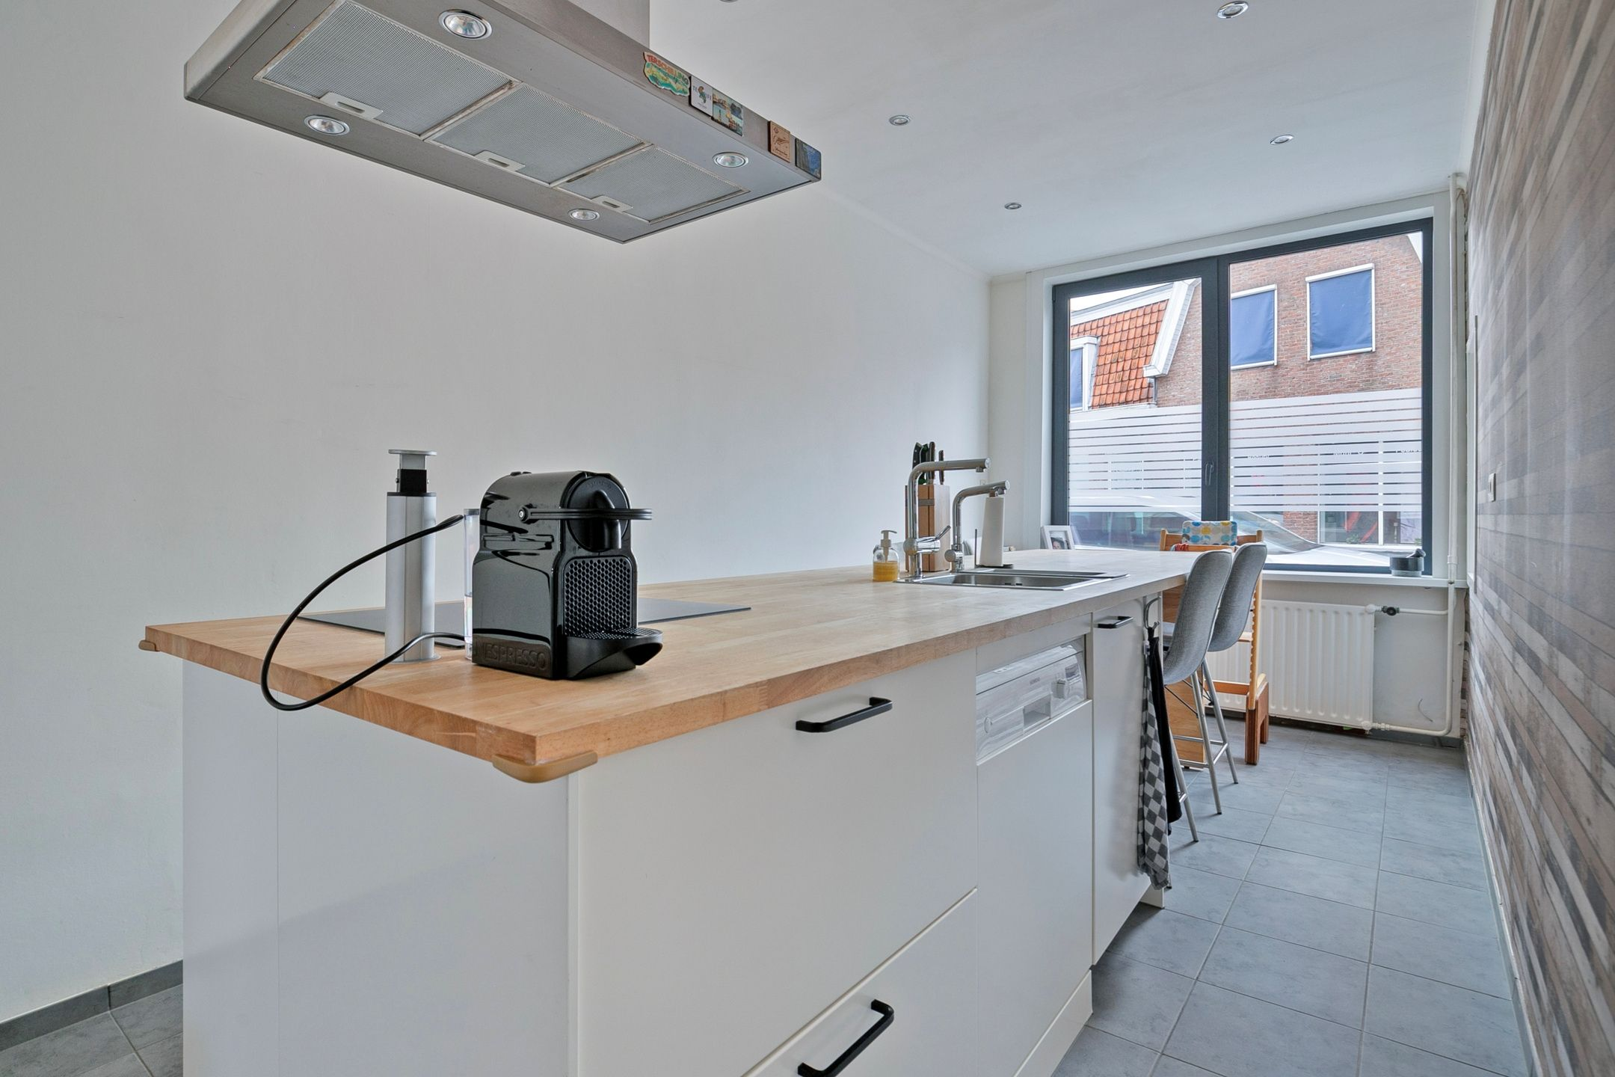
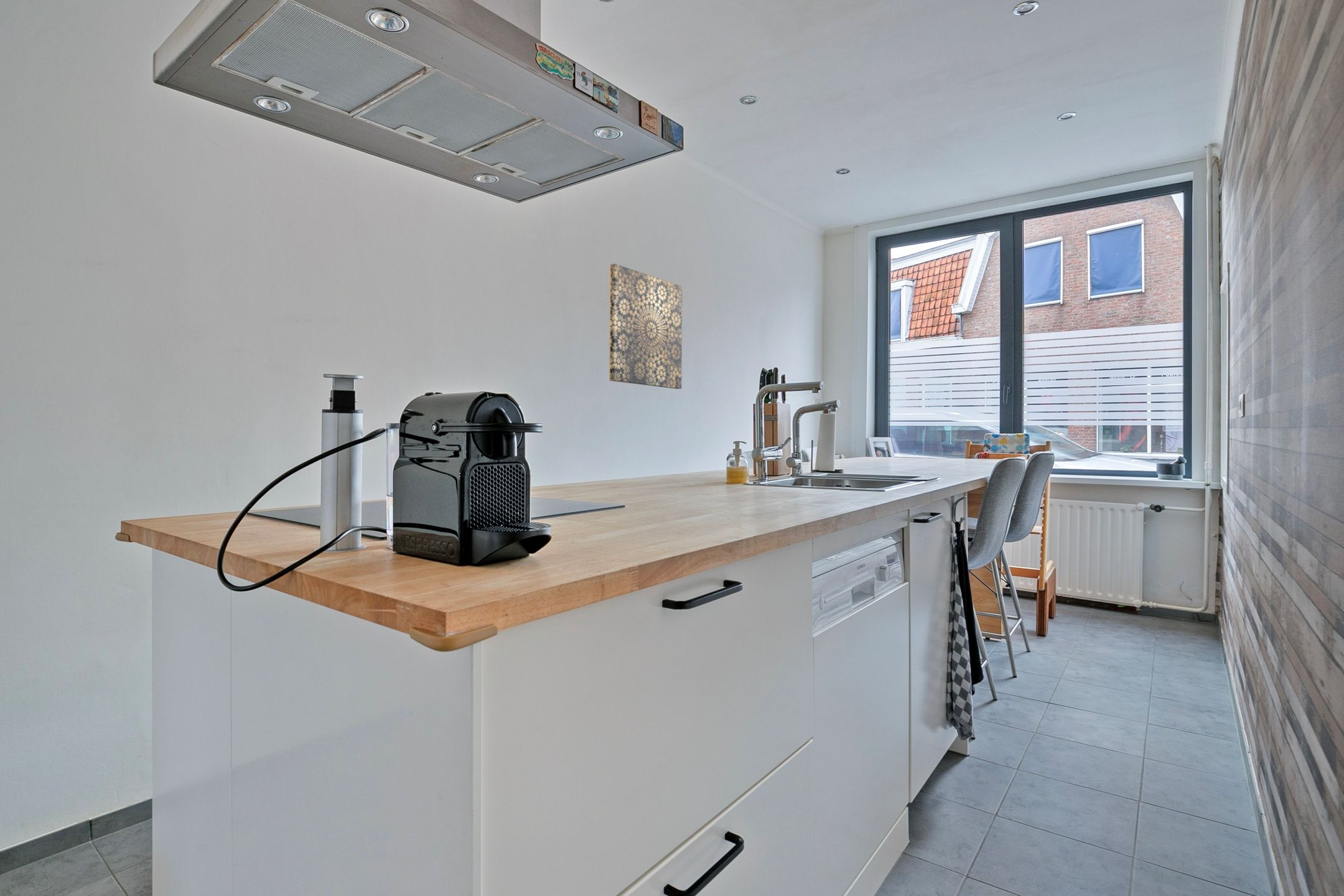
+ wall art (648, 330)
